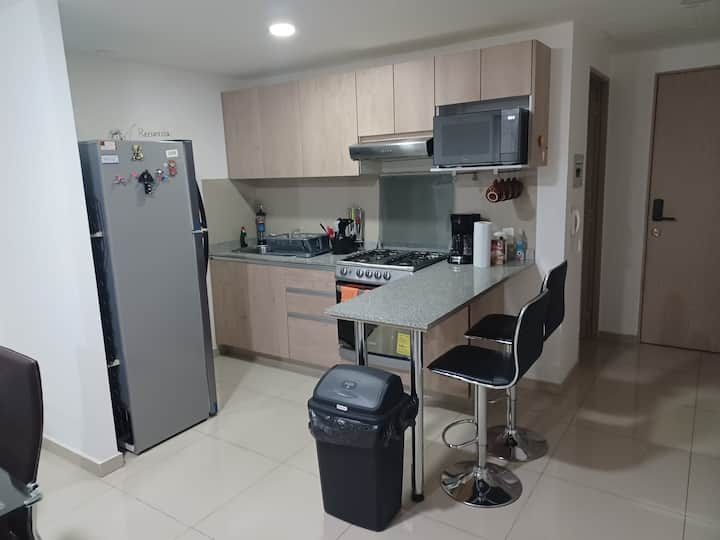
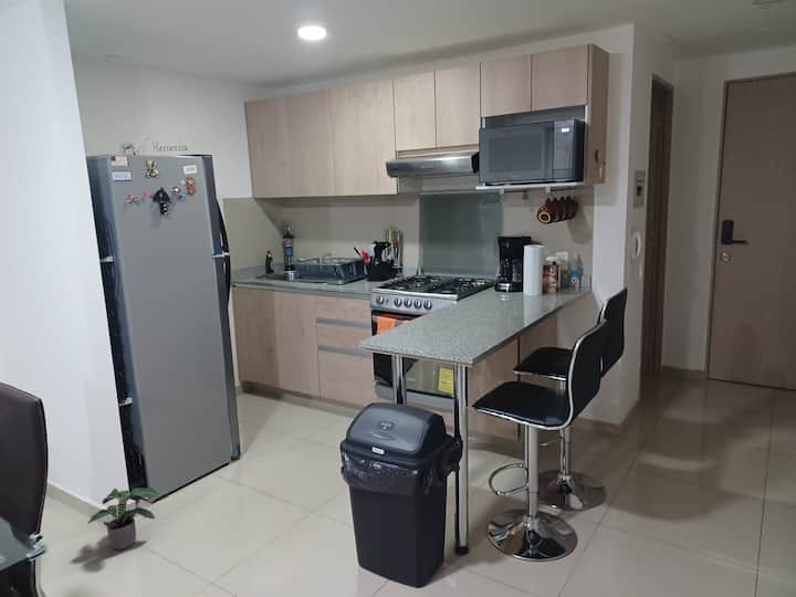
+ potted plant (125, 516)
